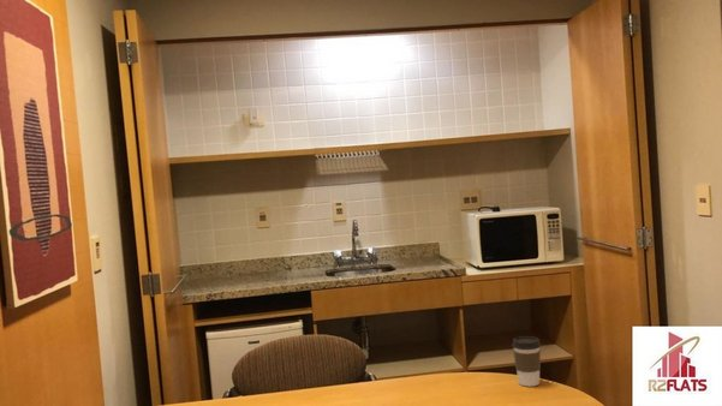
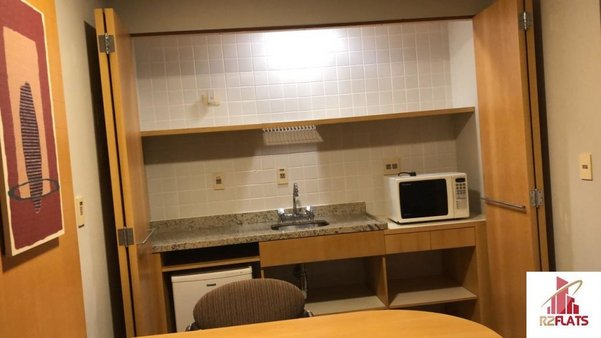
- coffee cup (527, 360)
